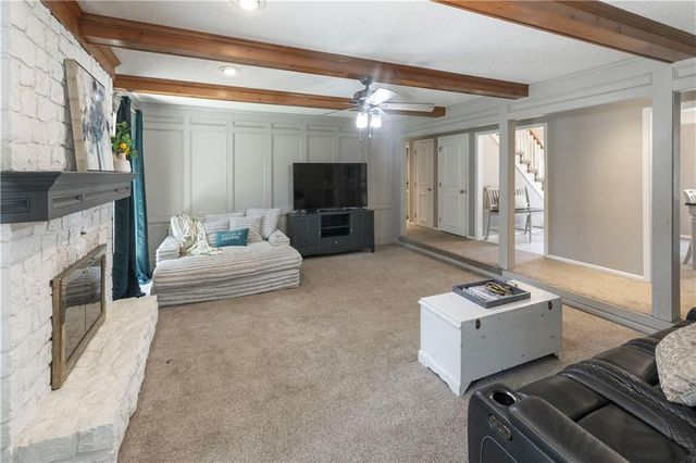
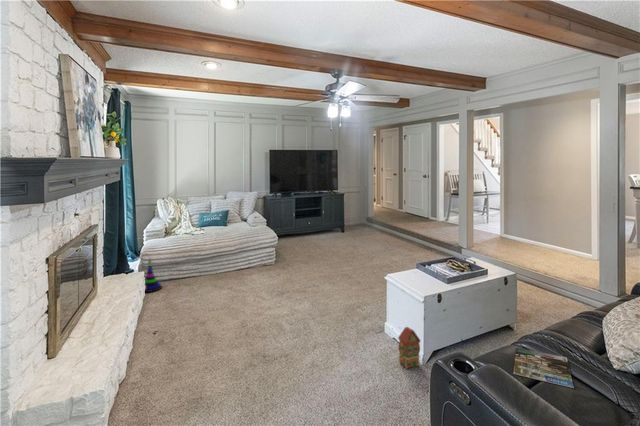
+ magazine (541, 365)
+ stacking toy (150, 273)
+ toy house (409, 346)
